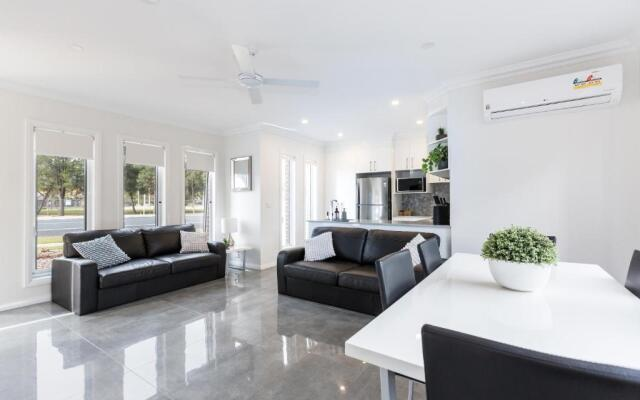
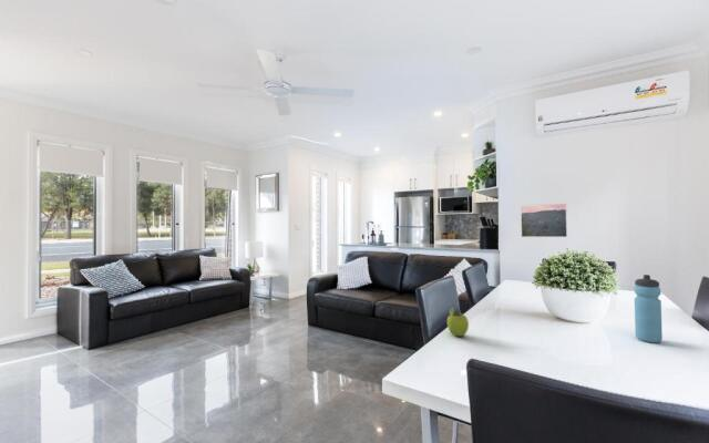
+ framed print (543, 220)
+ fruit (456, 321)
+ water bottle (647, 307)
